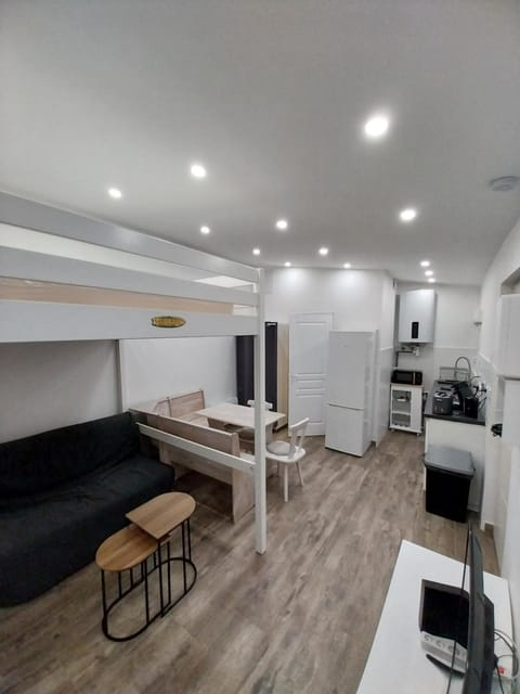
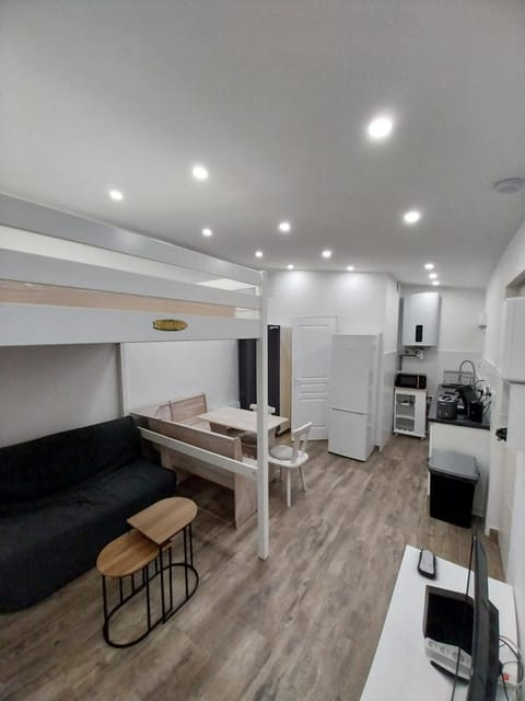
+ remote control (427, 562)
